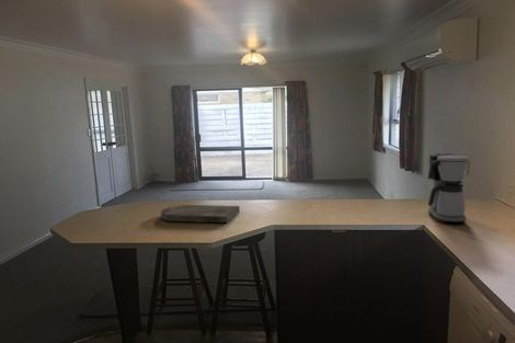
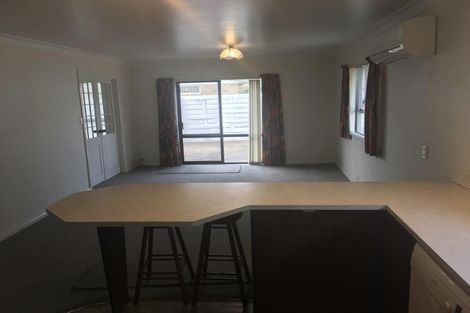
- cutting board (197, 213)
- coffee maker (443, 186)
